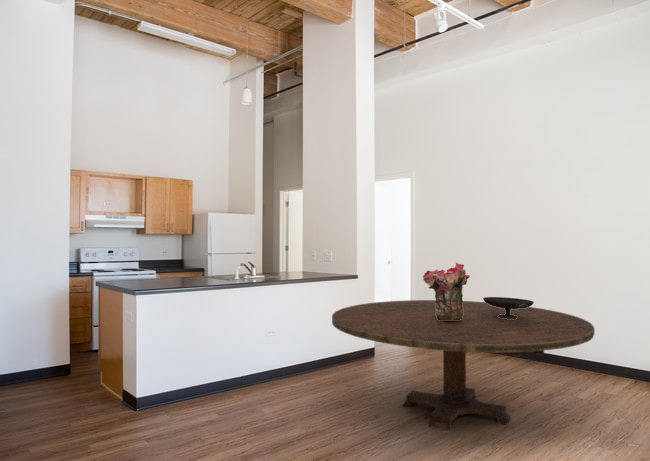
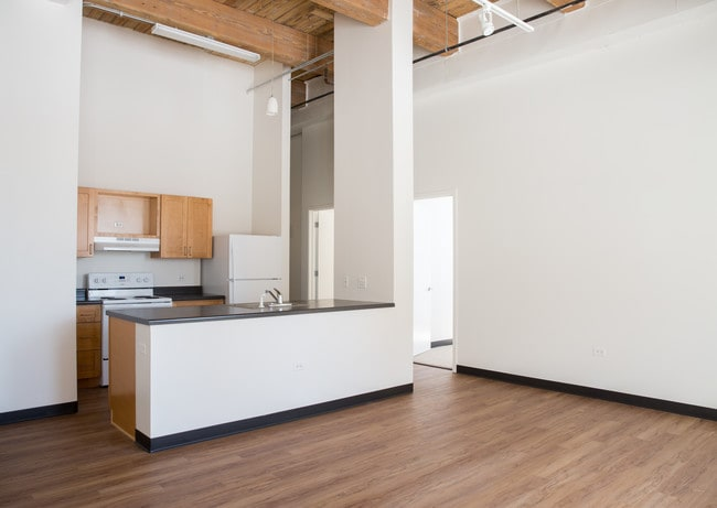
- dining table (454, 363)
- decorative bowl (508, 307)
- bouquet (447, 291)
